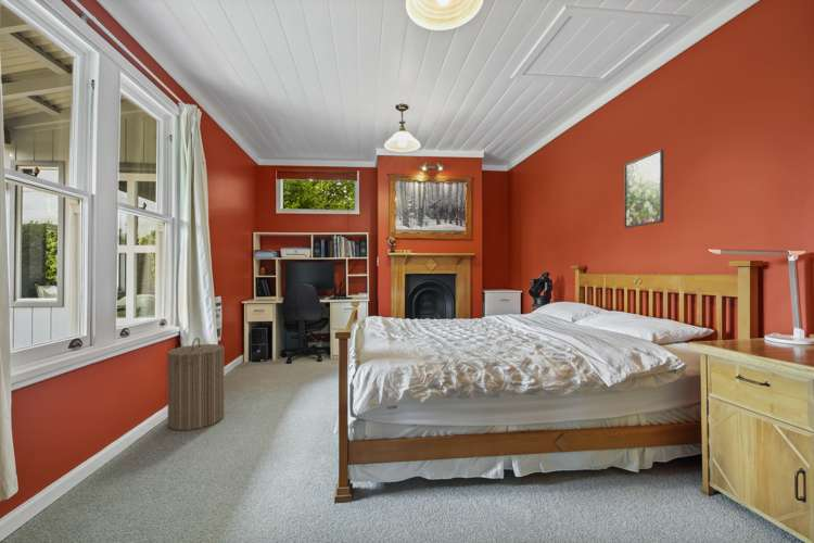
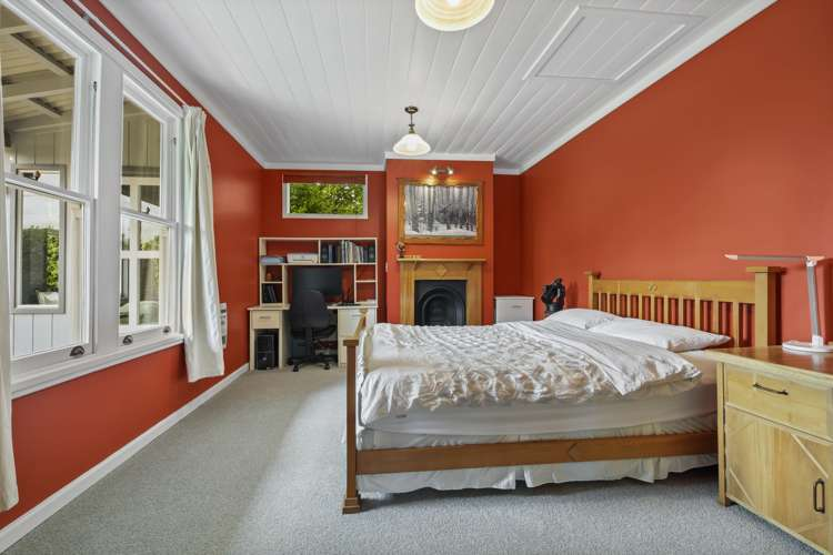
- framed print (643, 191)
- laundry hamper (196, 378)
